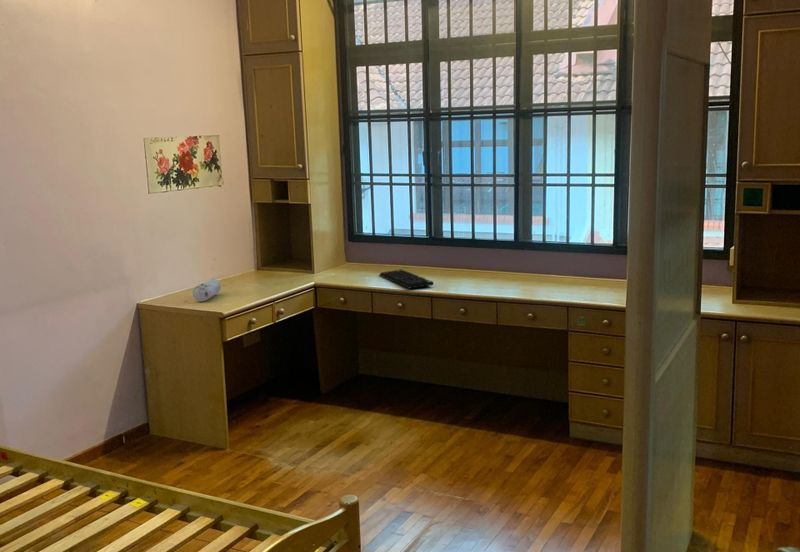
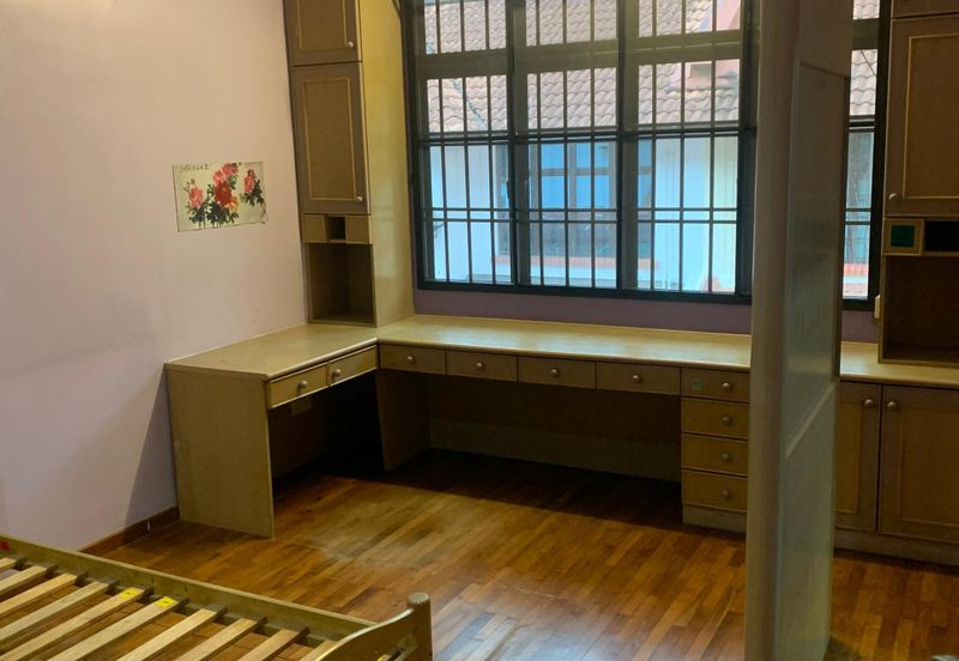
- keyboard (405, 278)
- pencil case (206, 289)
